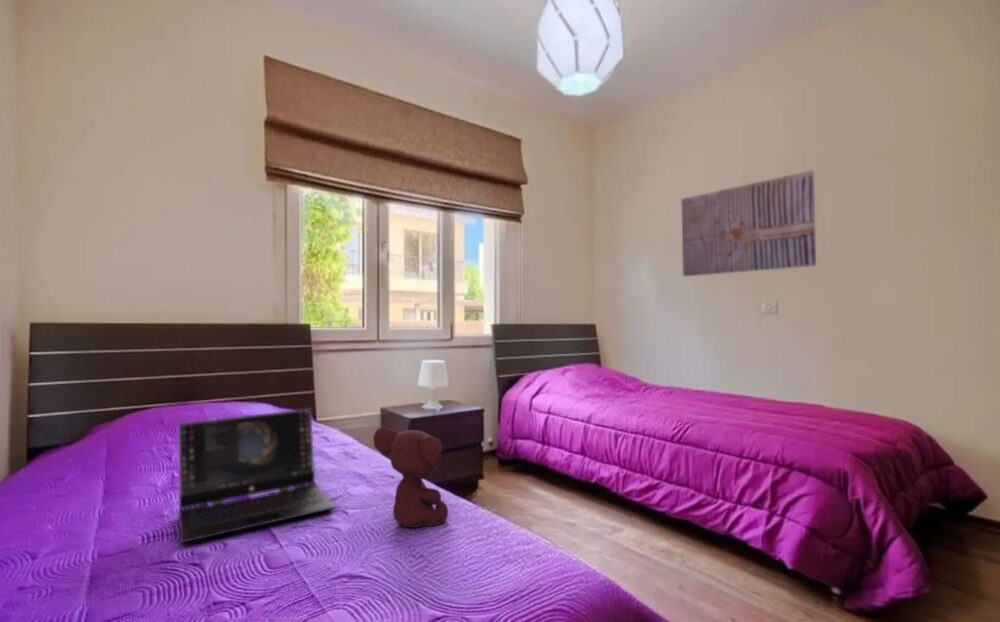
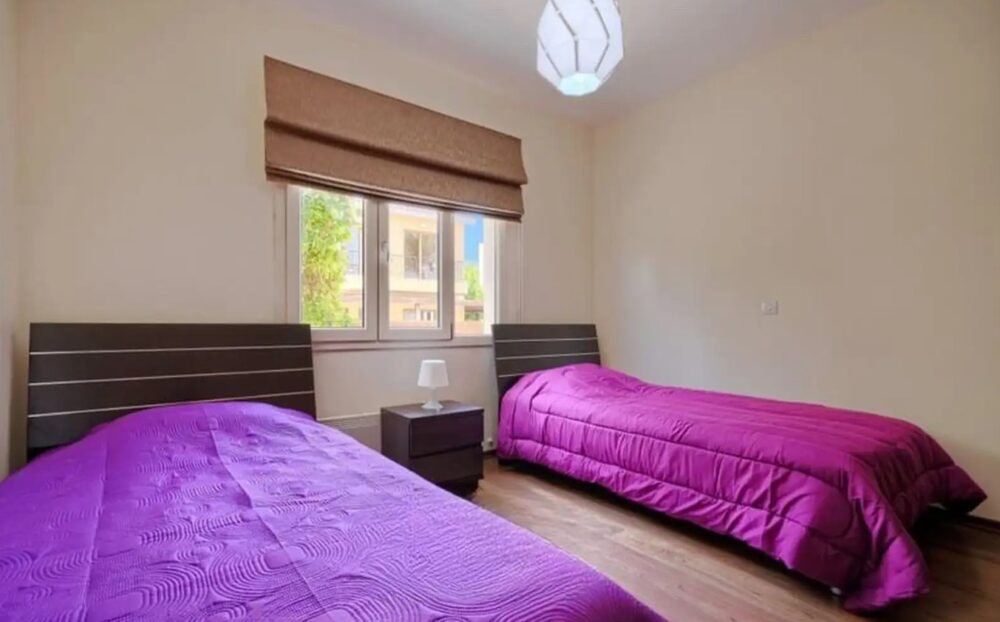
- laptop (256, 467)
- teddy bear (417, 476)
- wall art (741, 228)
